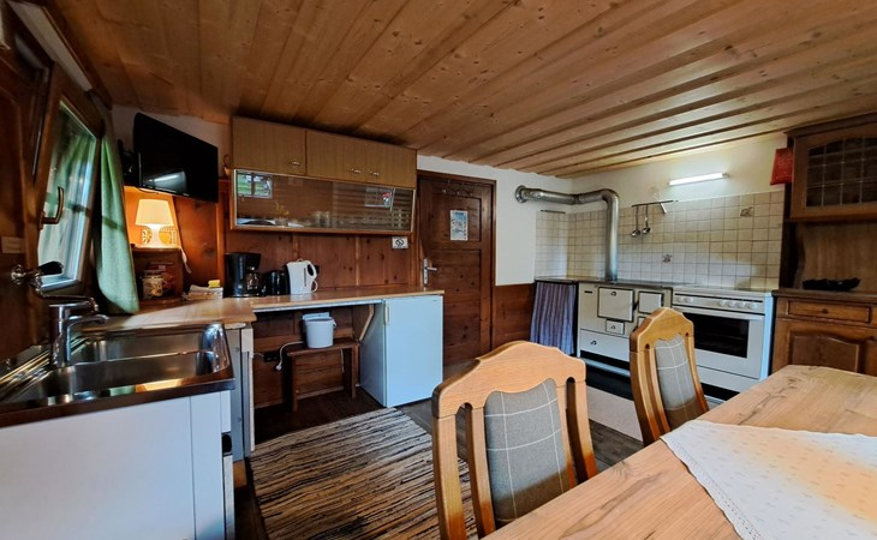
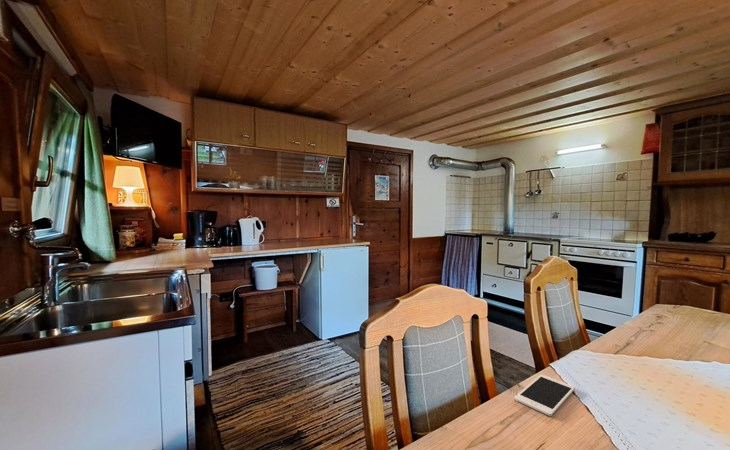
+ cell phone (545, 393)
